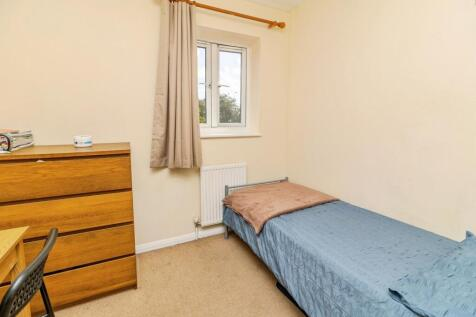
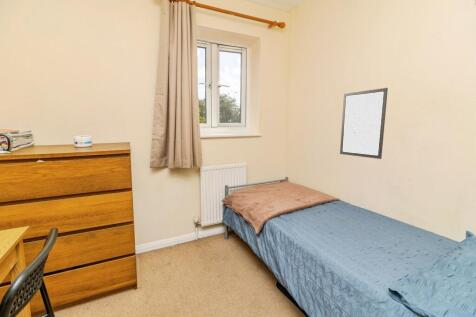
+ wall art (361, 124)
